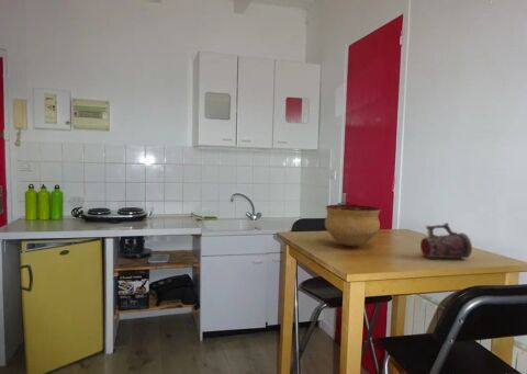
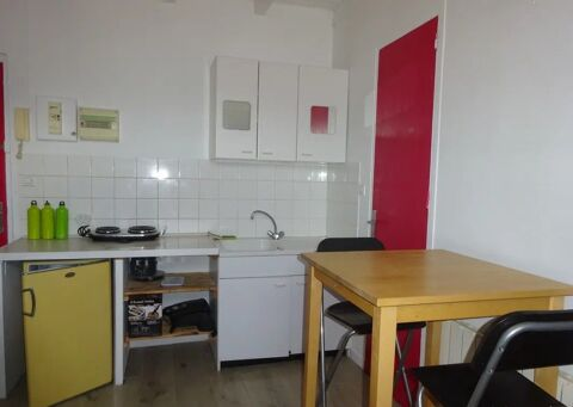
- beer mug (445, 240)
- bowl (351, 226)
